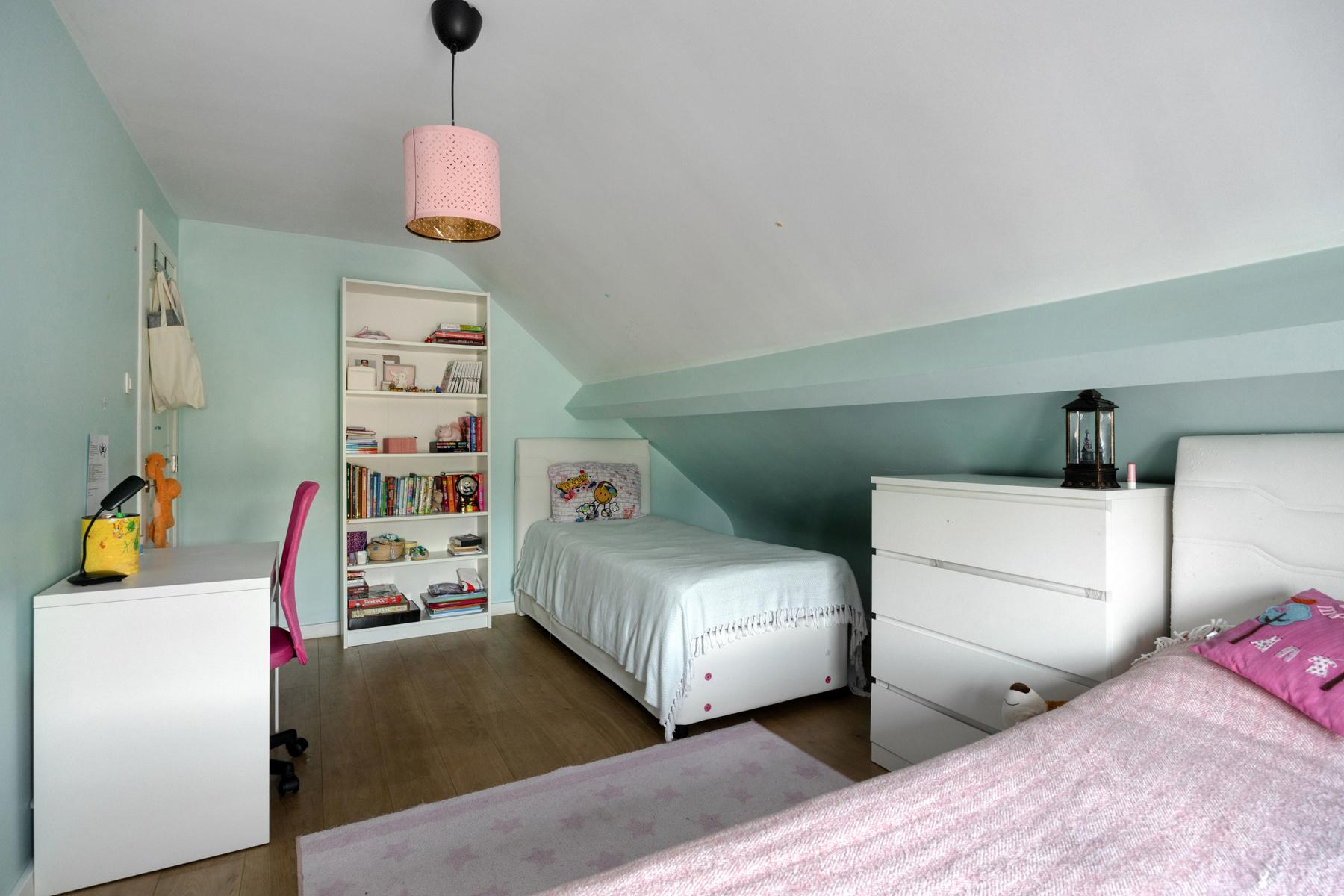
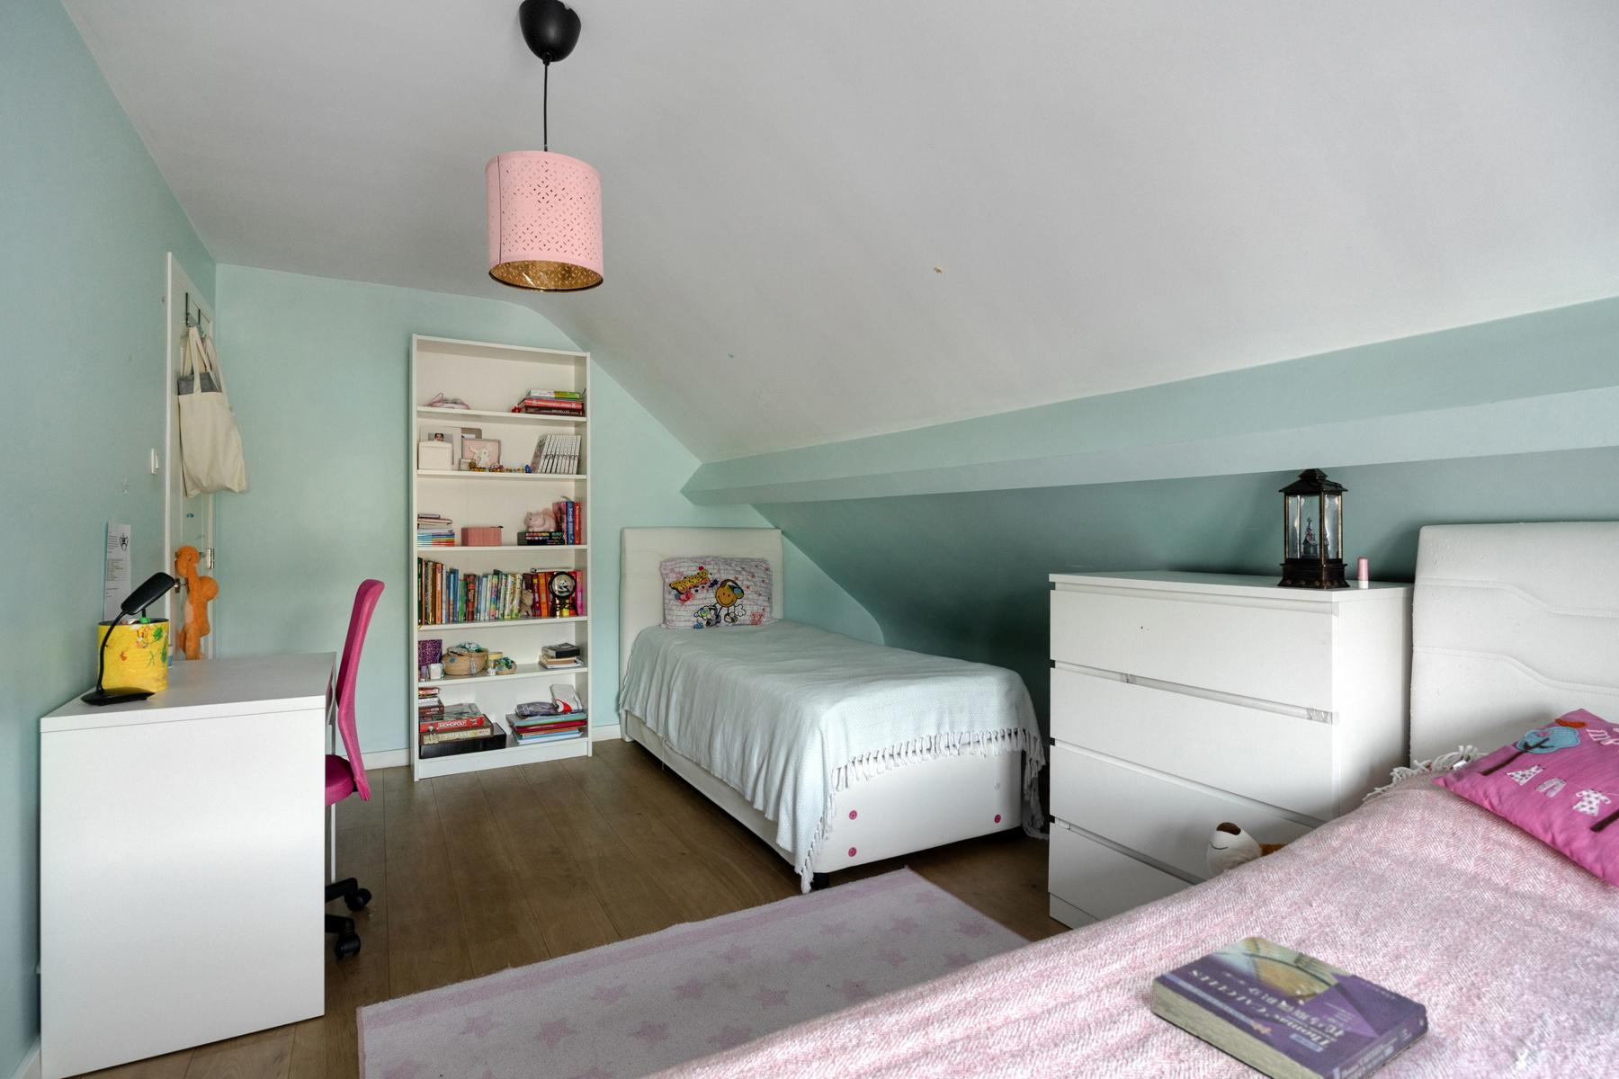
+ book (1288, 1003)
